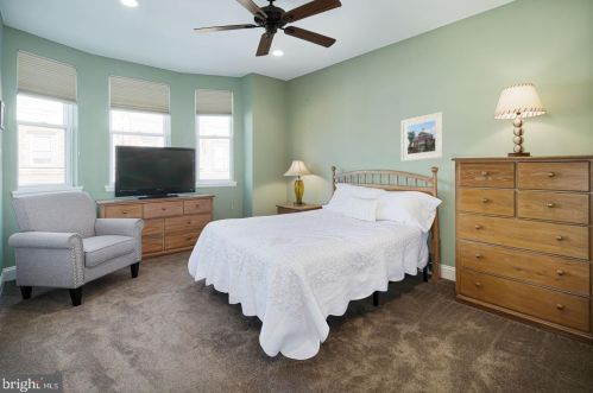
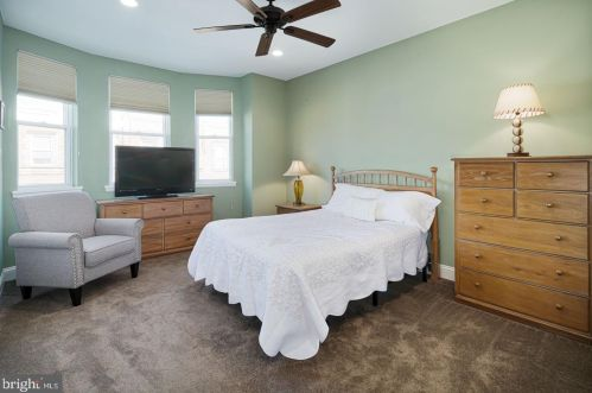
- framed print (421, 138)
